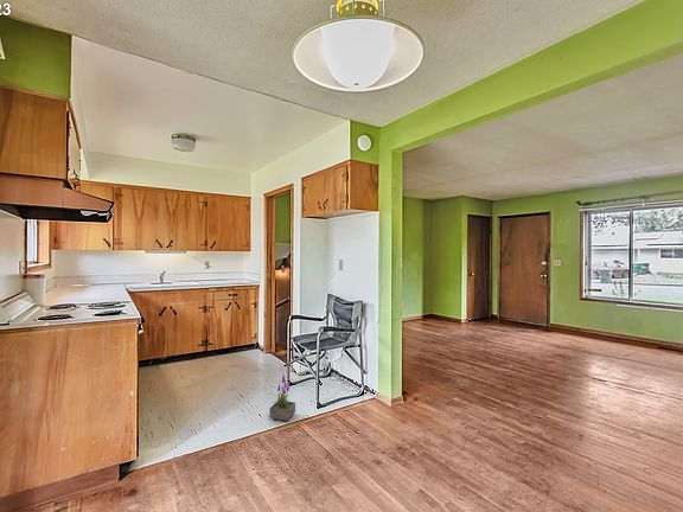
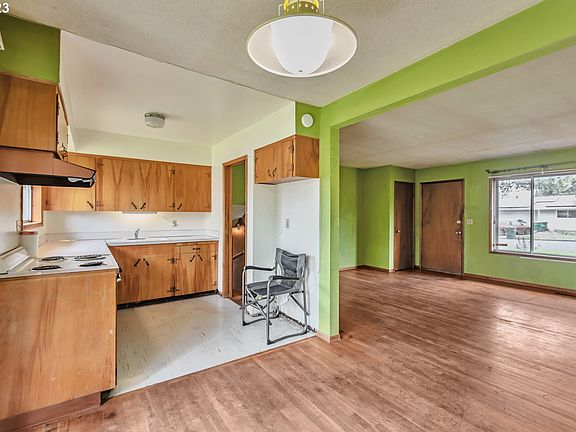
- potted plant (282, 393)
